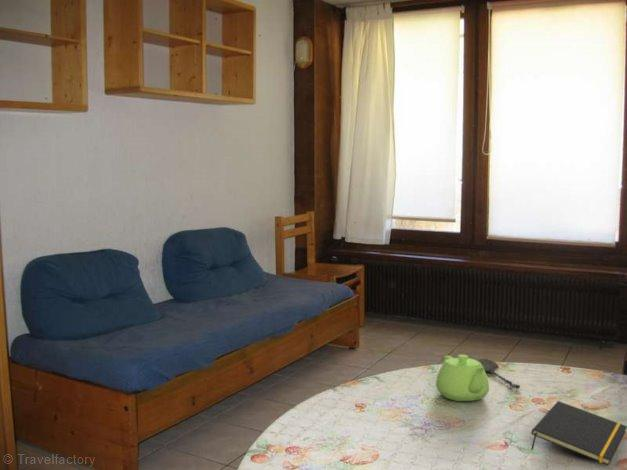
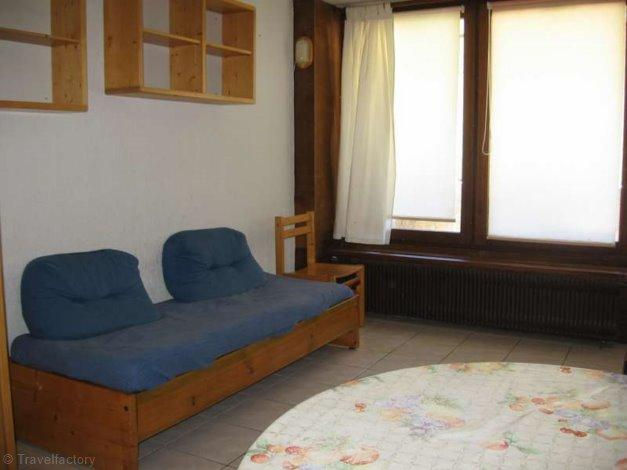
- notepad (580, 430)
- spoon (497, 374)
- teapot (463, 376)
